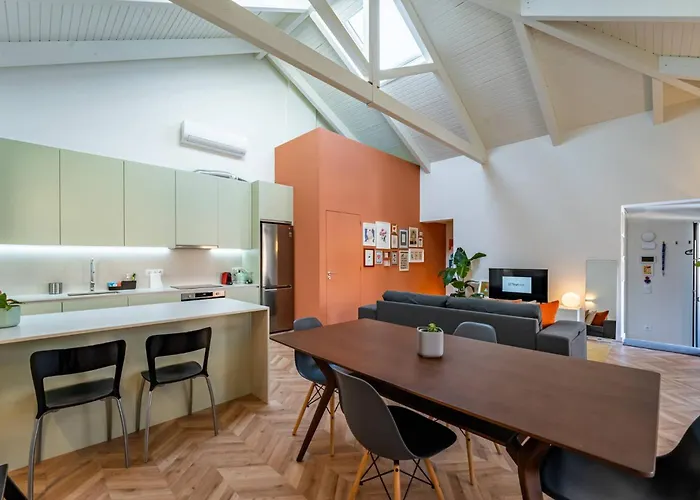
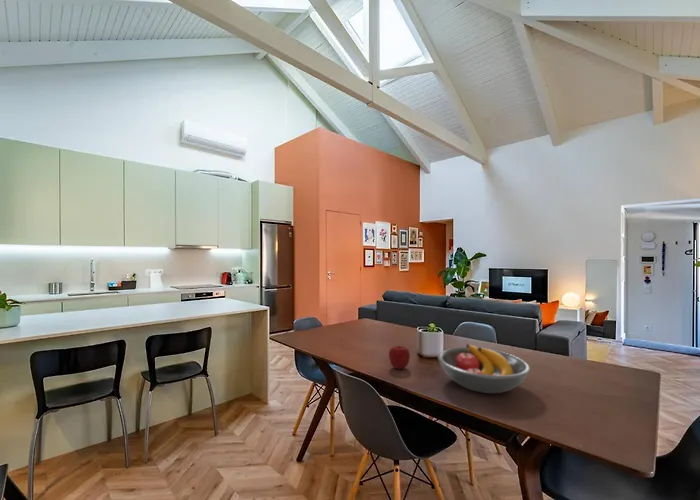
+ fruit bowl (481, 369)
+ apple (399, 357)
